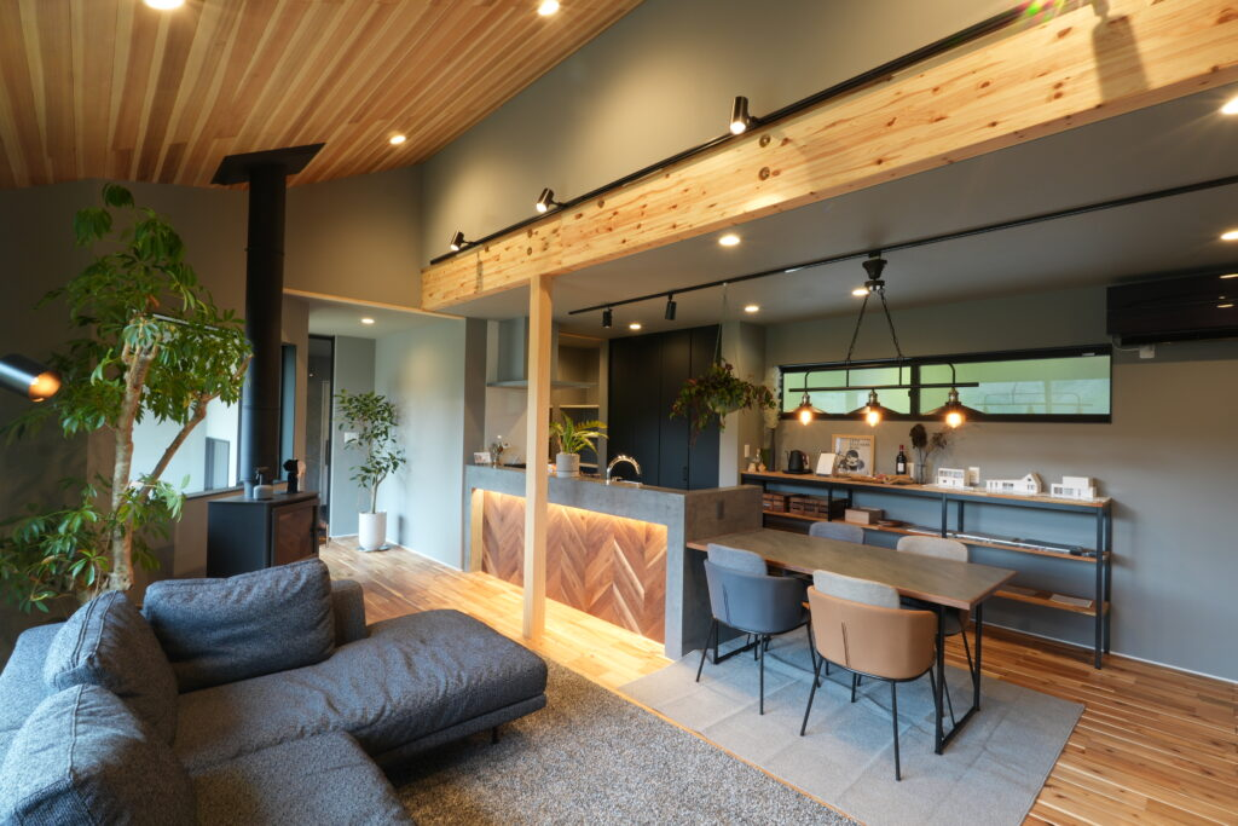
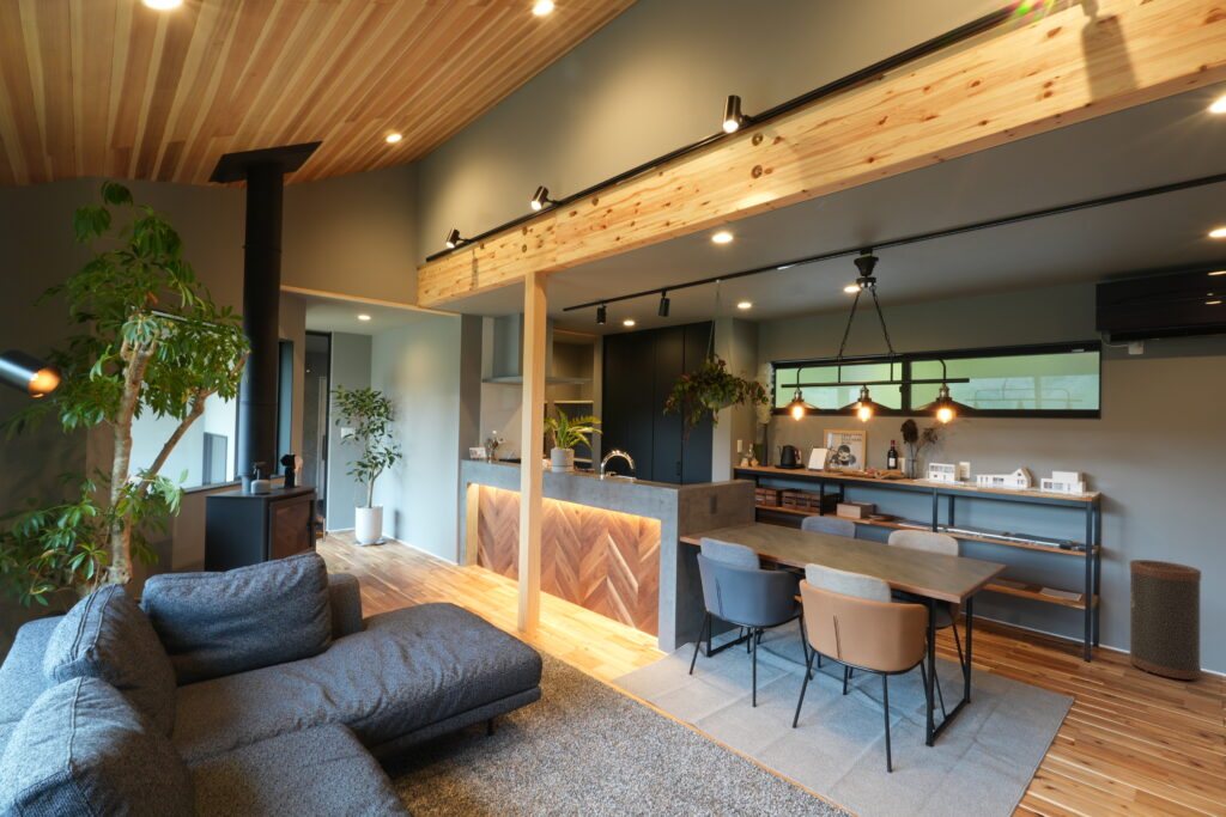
+ trash can (1164, 617)
